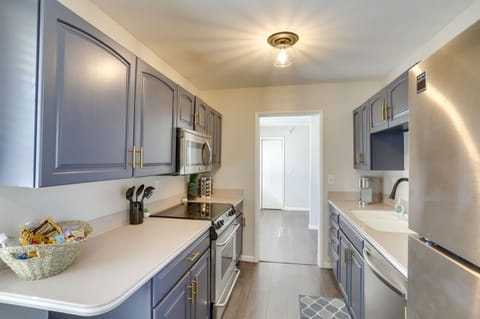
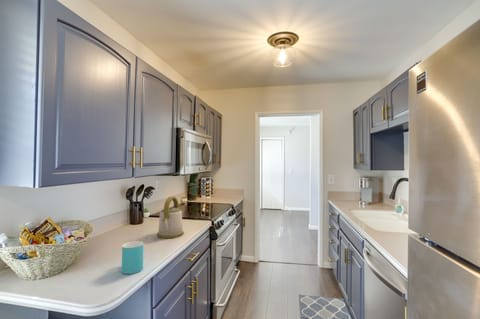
+ kettle (169, 215)
+ cup (133, 255)
